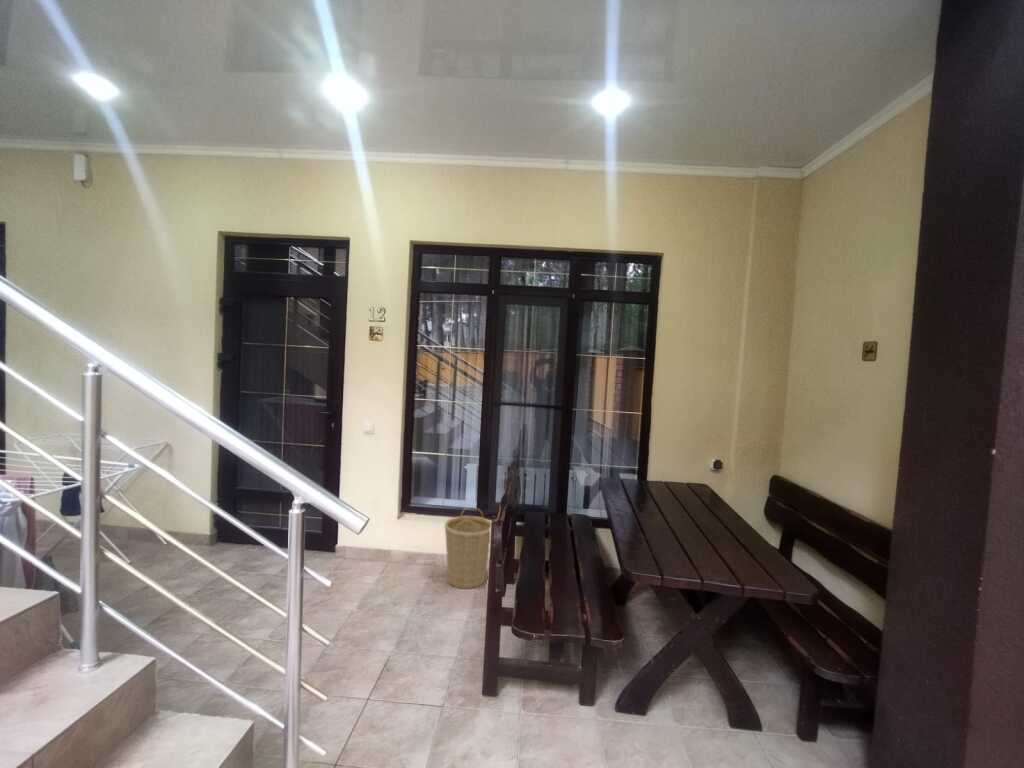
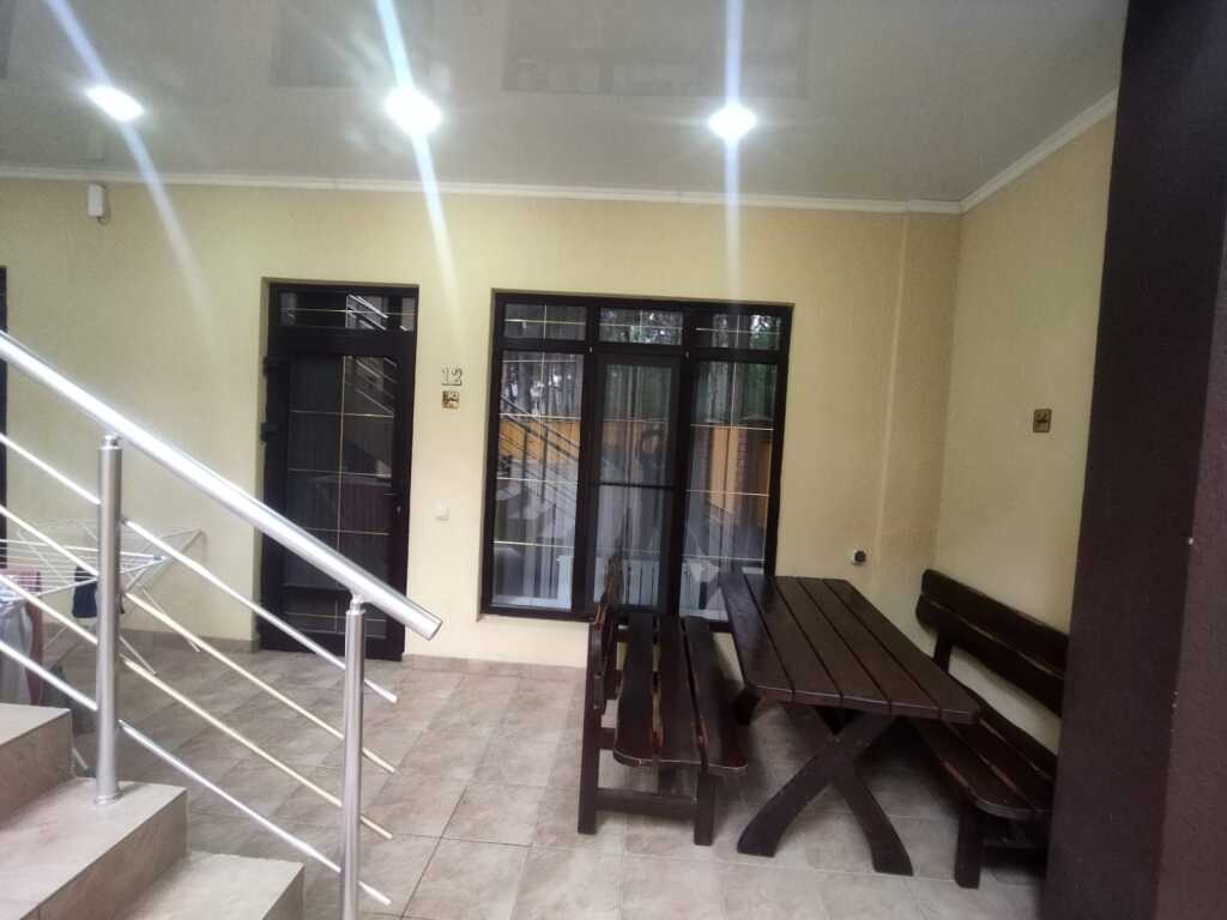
- basket (468, 546)
